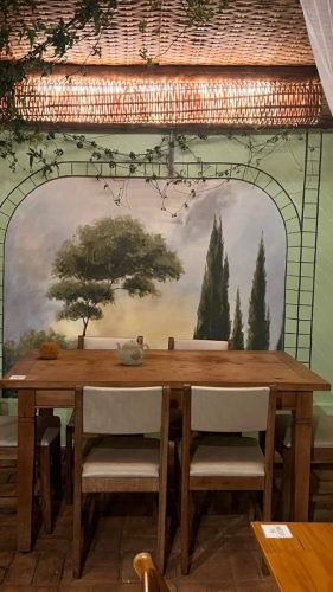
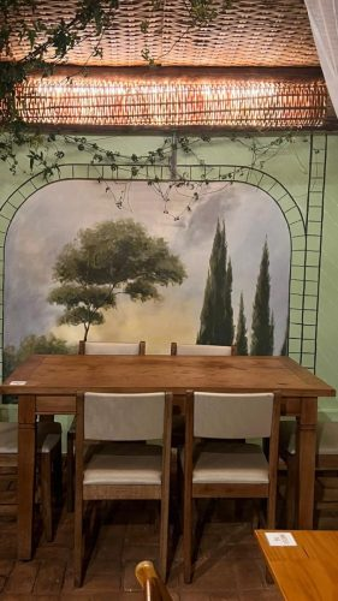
- fruit (49, 347)
- teapot (132, 350)
